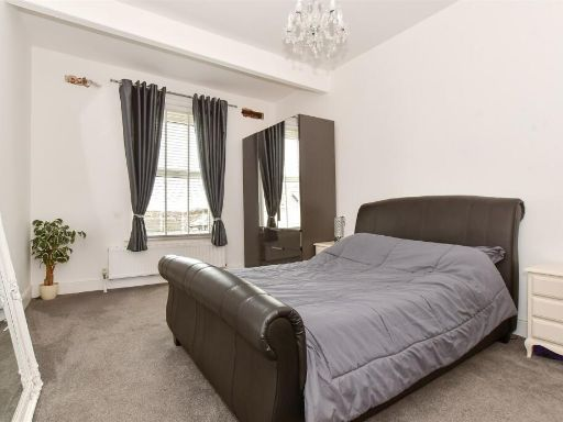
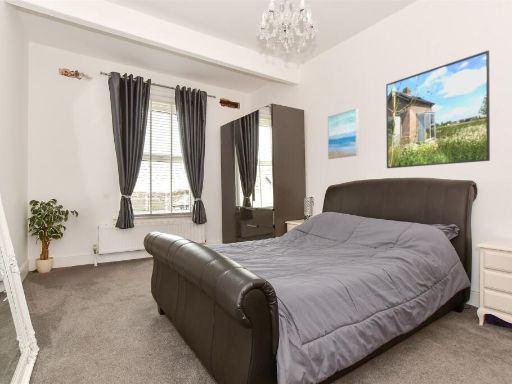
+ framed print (431, 117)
+ wall art (342, 135)
